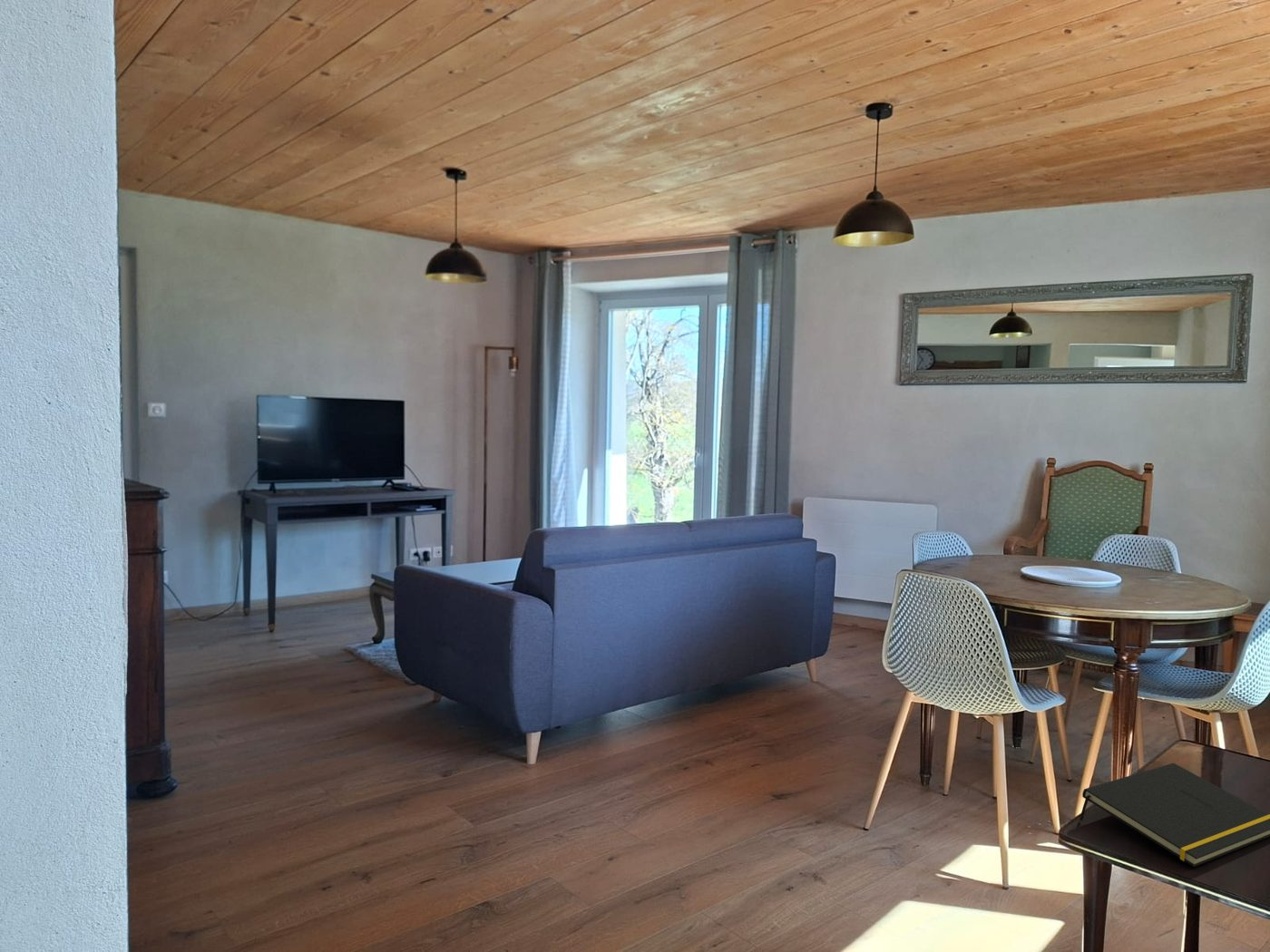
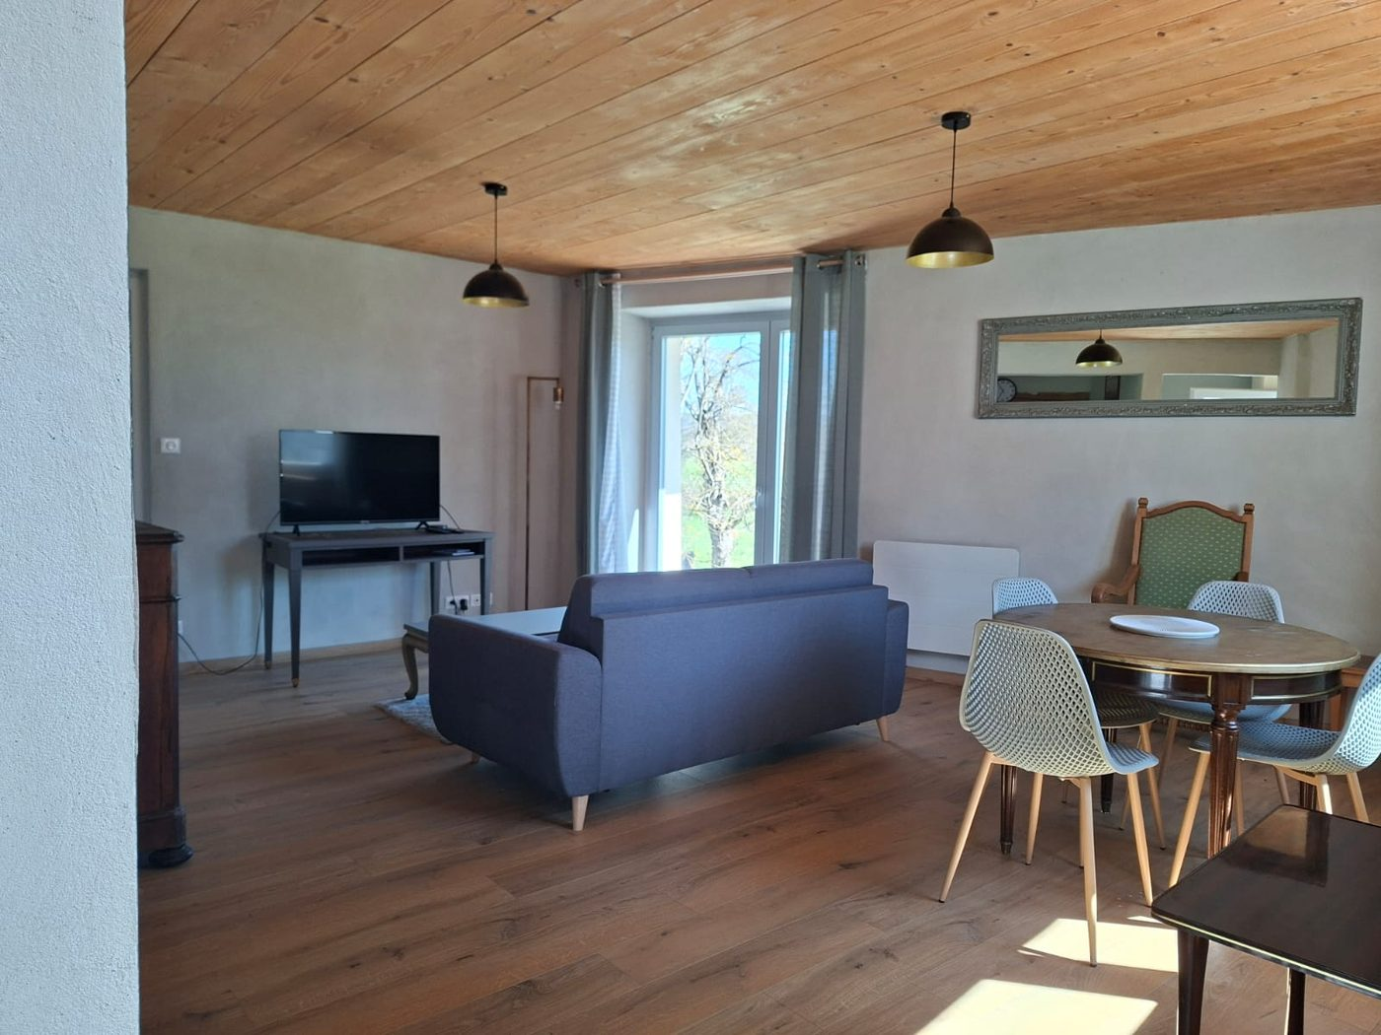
- notepad (1182, 810)
